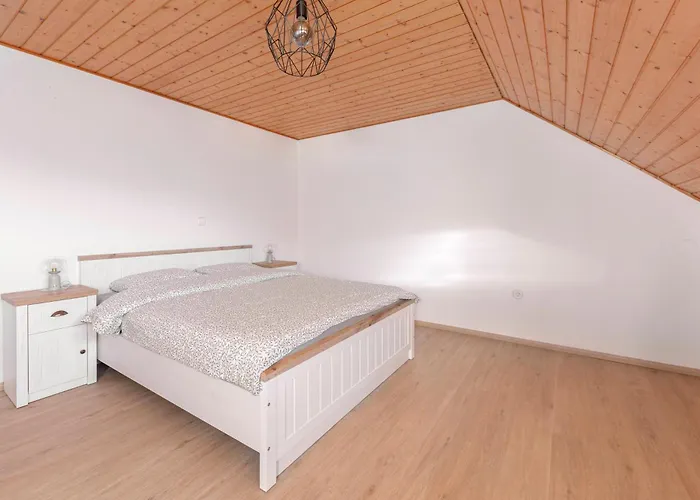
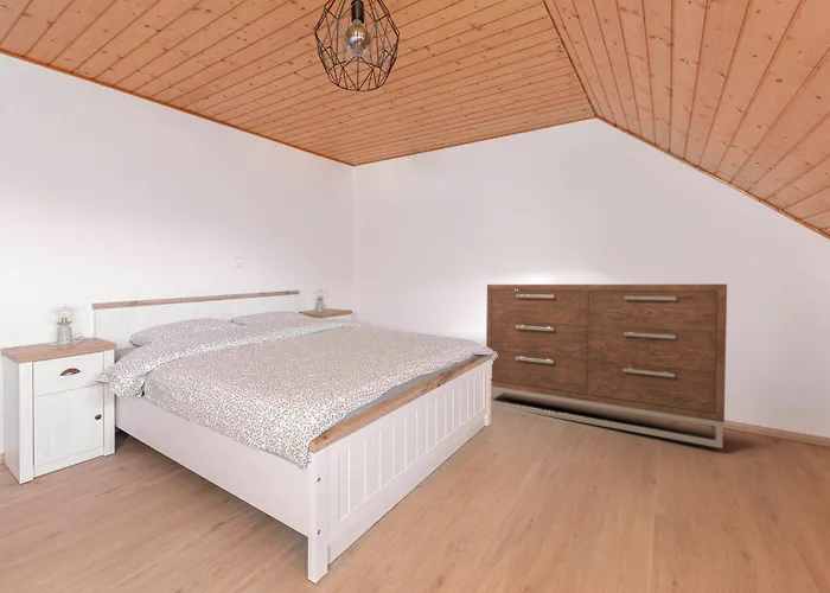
+ dresser (593, 349)
